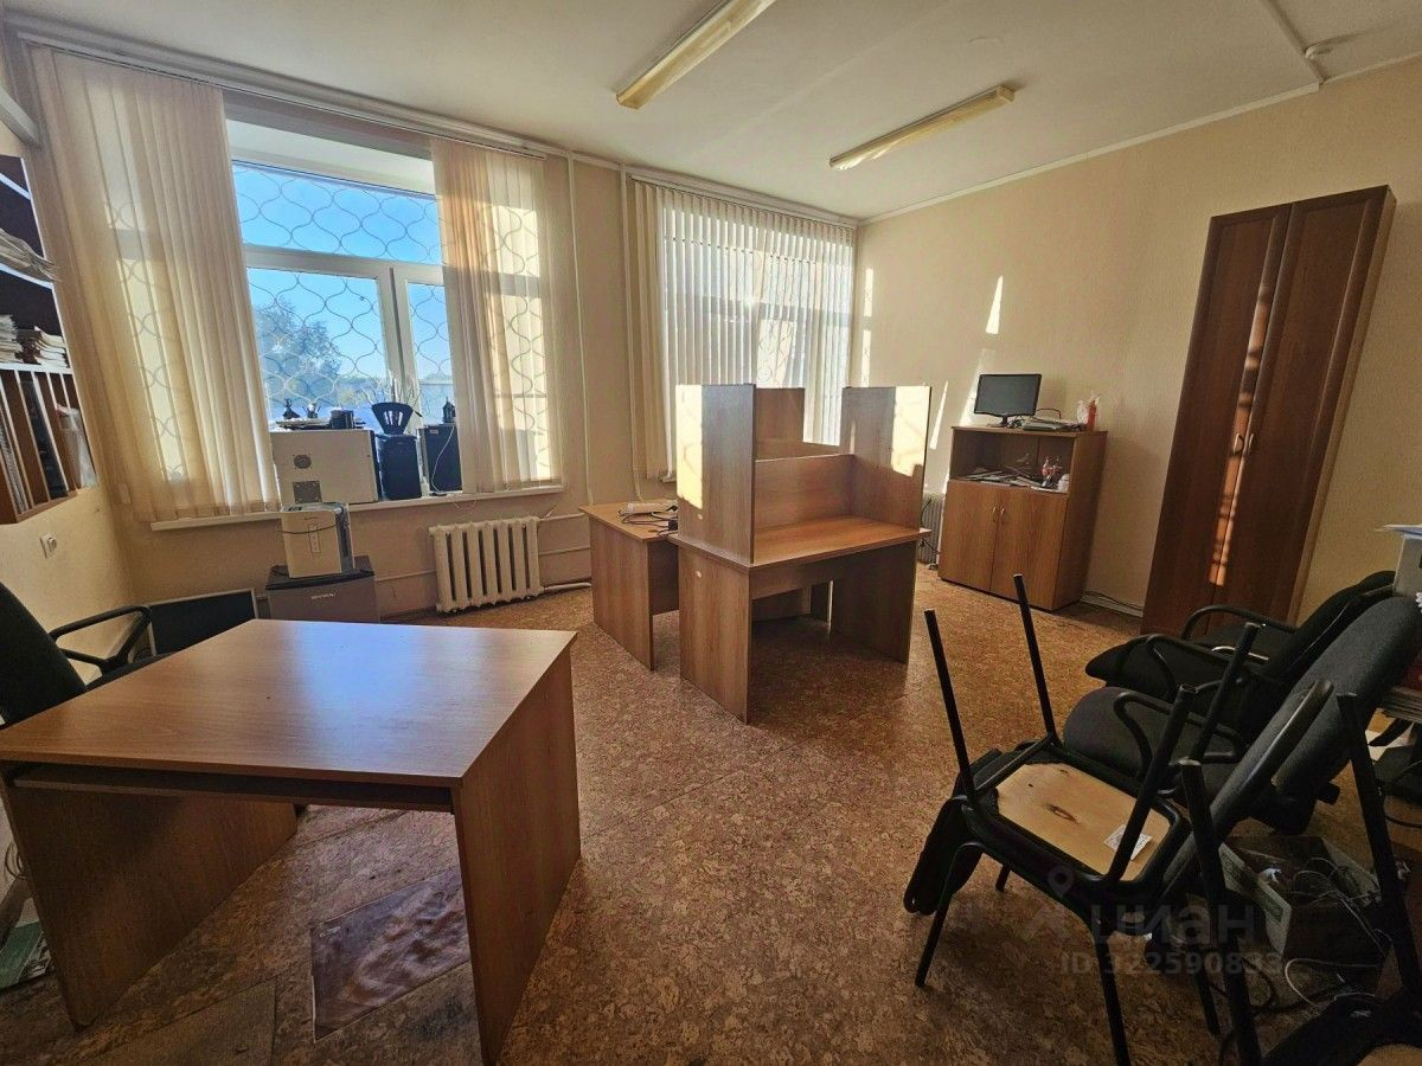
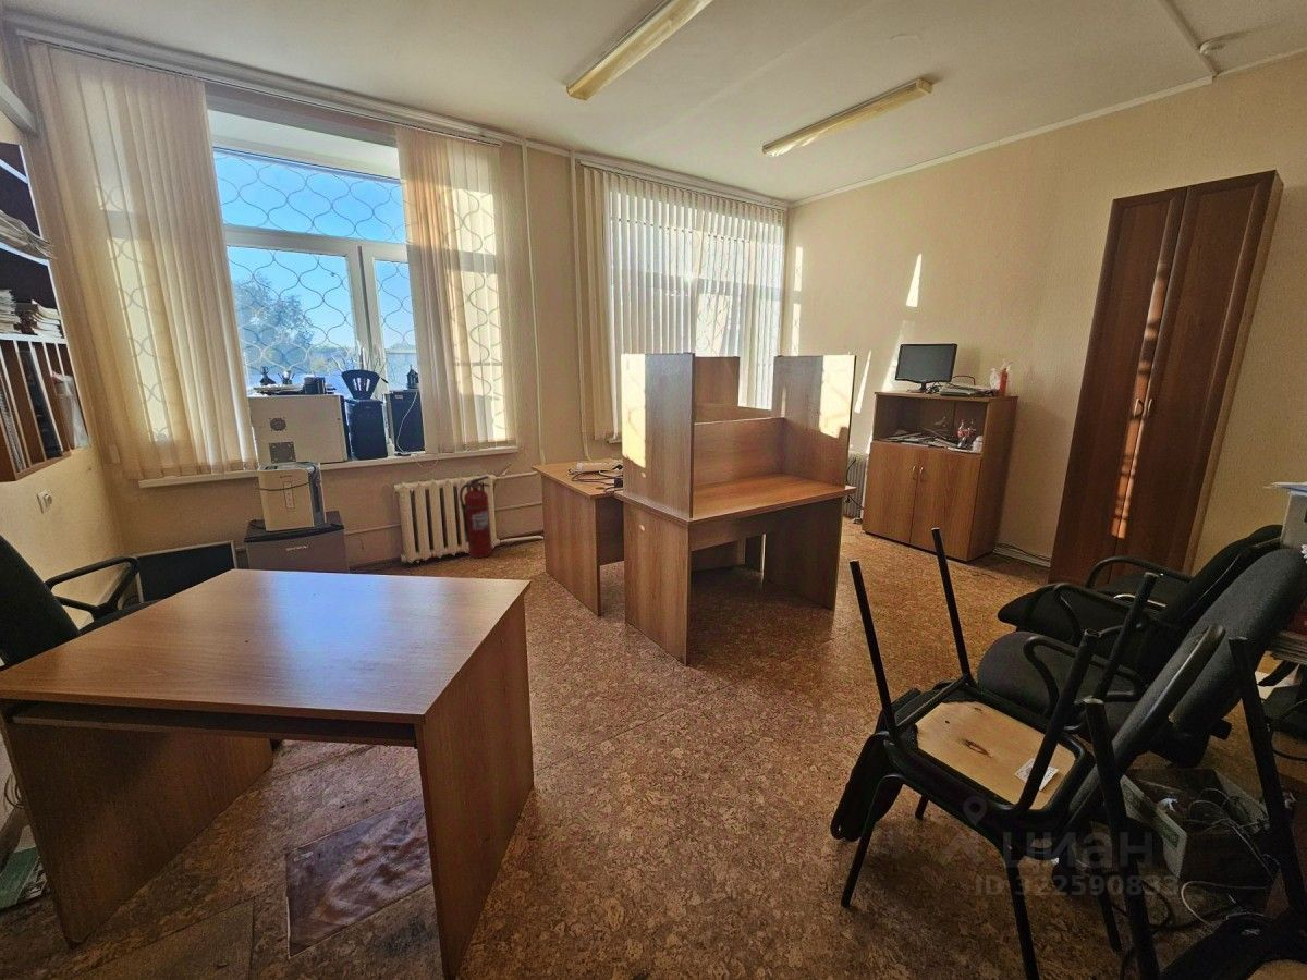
+ fire extinguisher (477, 516)
